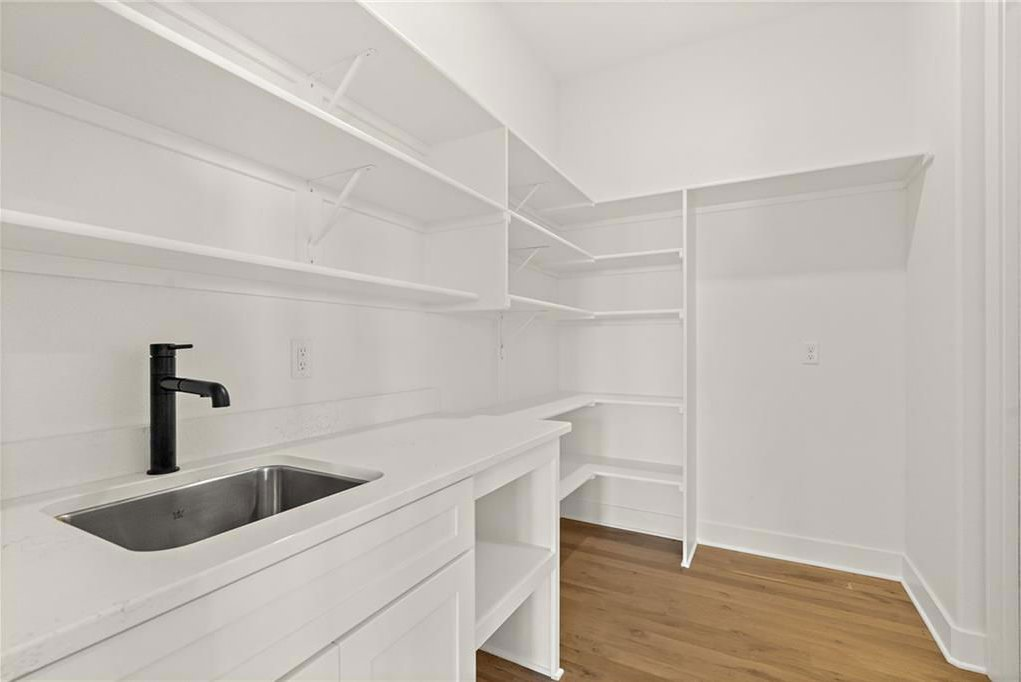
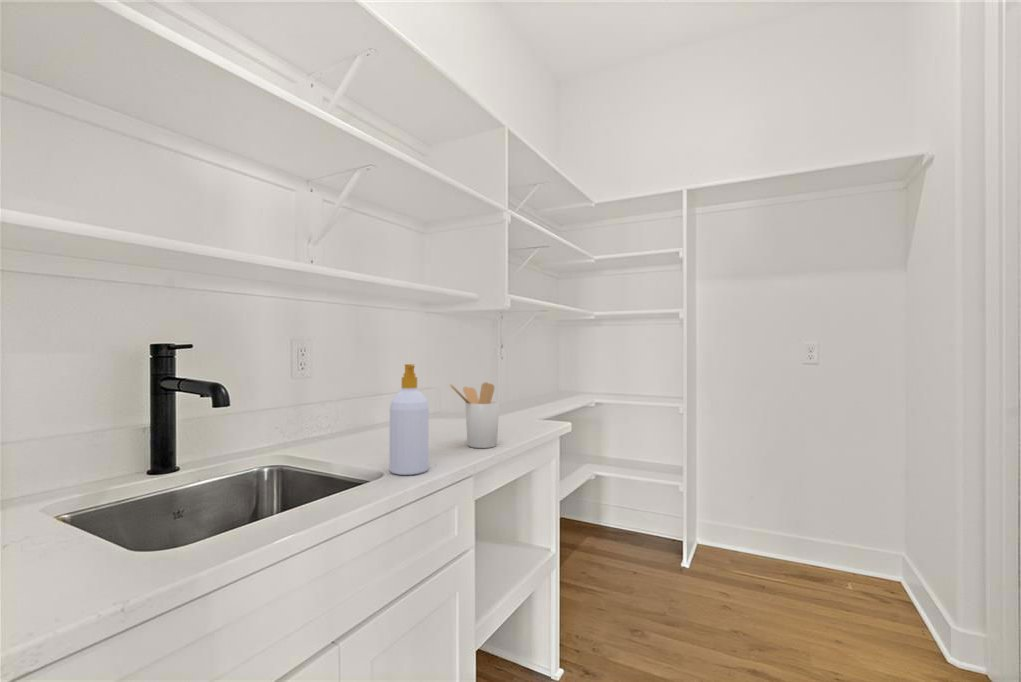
+ soap bottle (409, 417)
+ utensil holder (473, 413)
